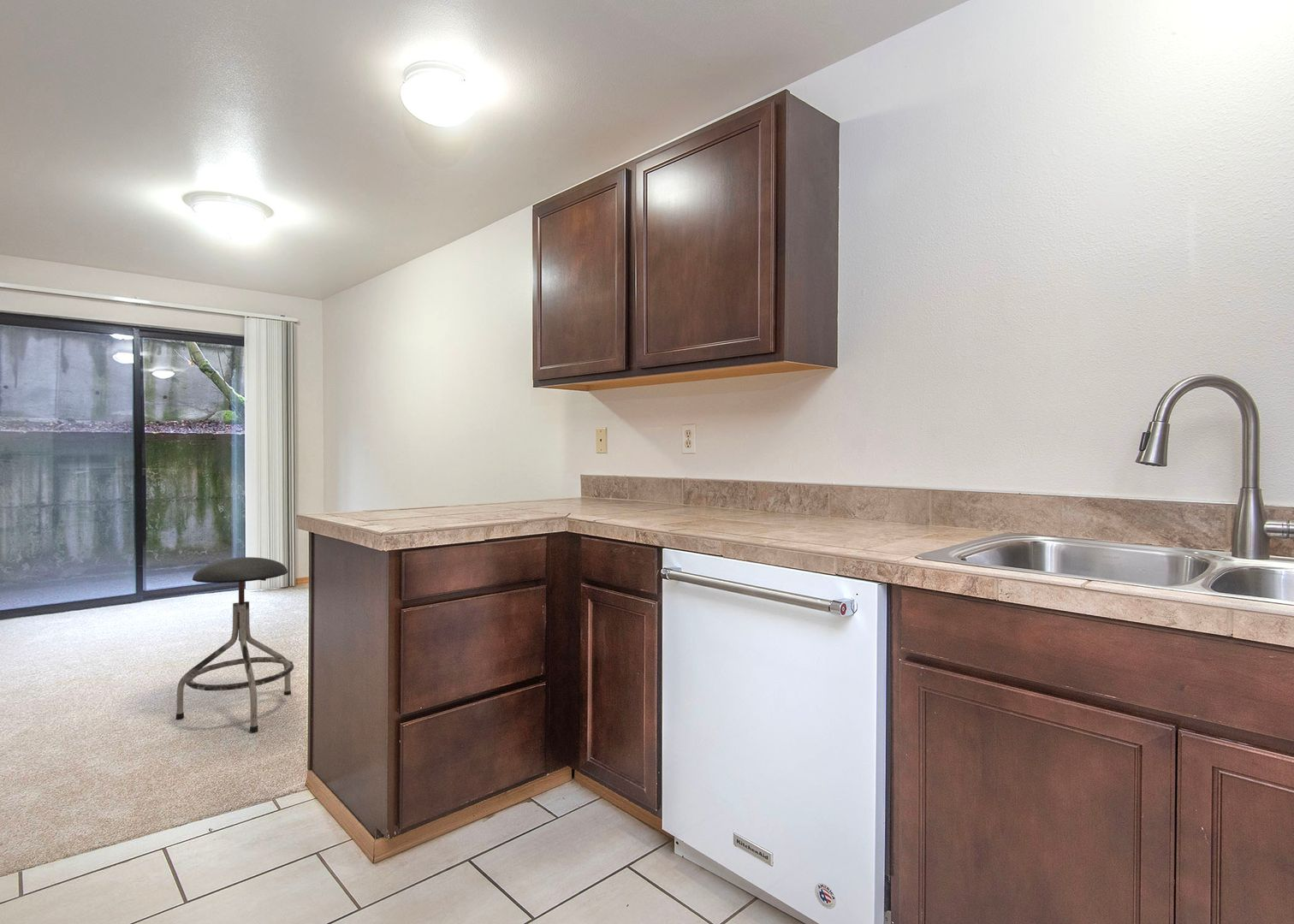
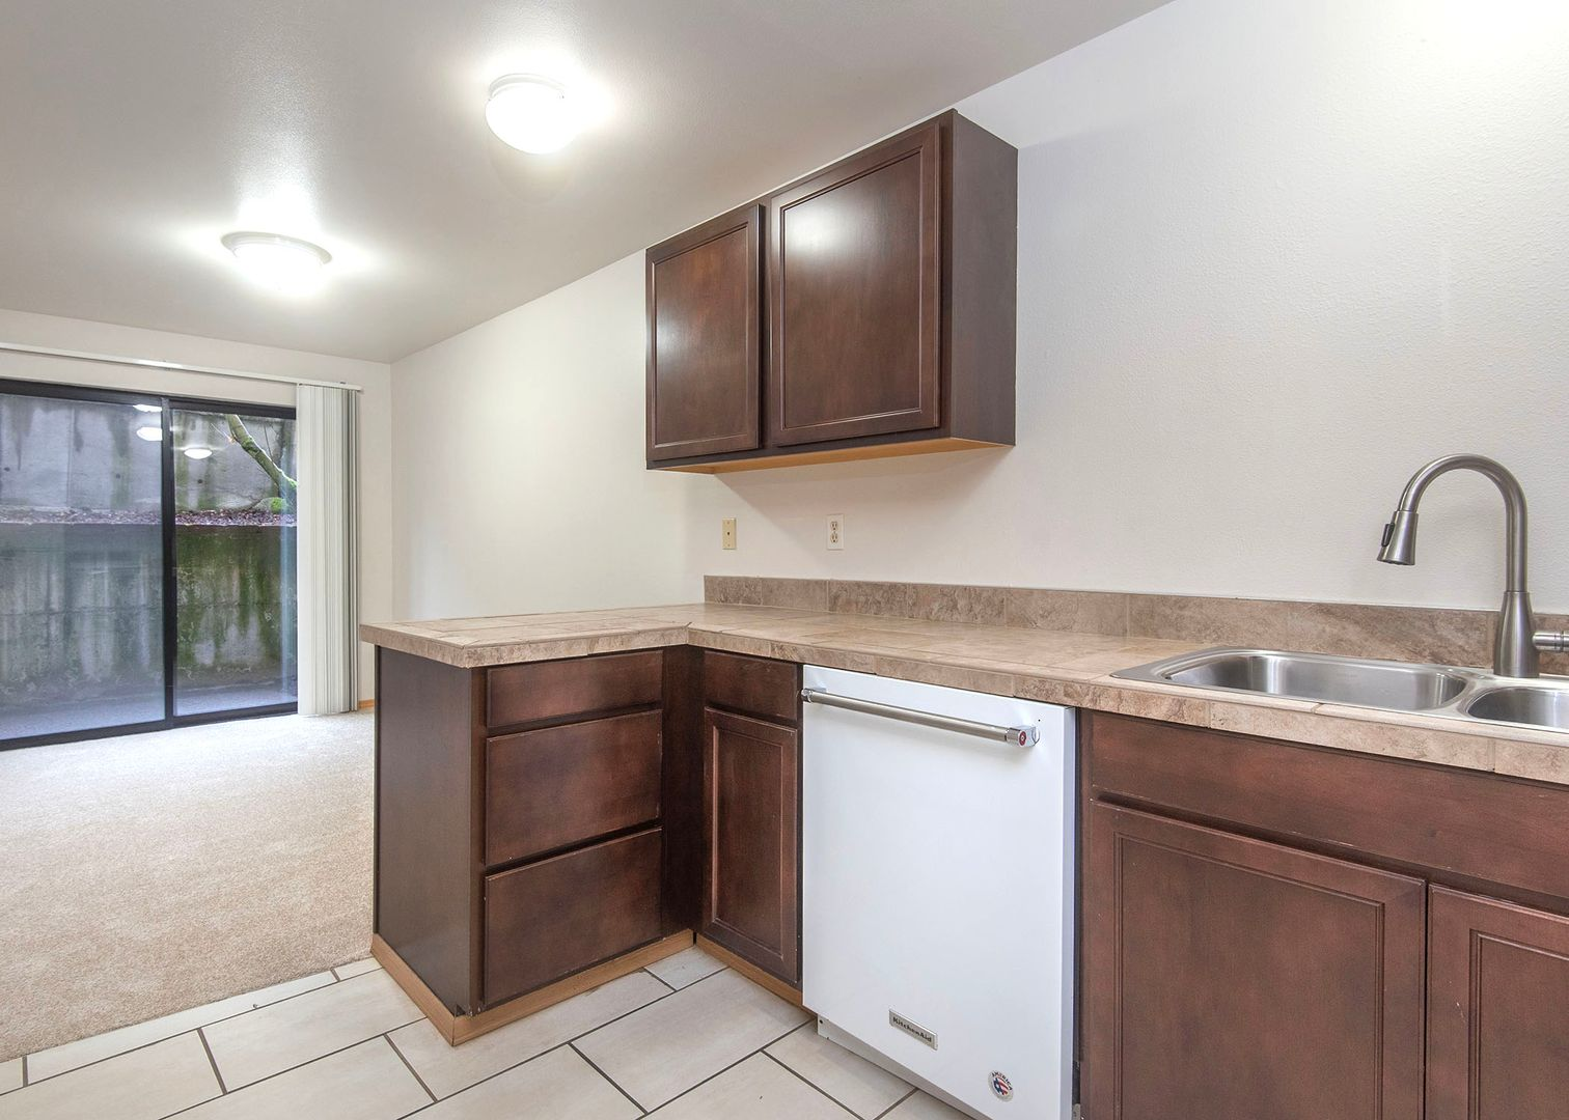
- stool (243, 637)
